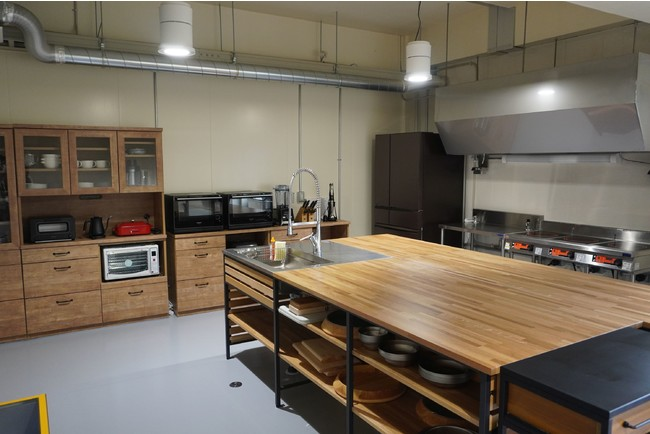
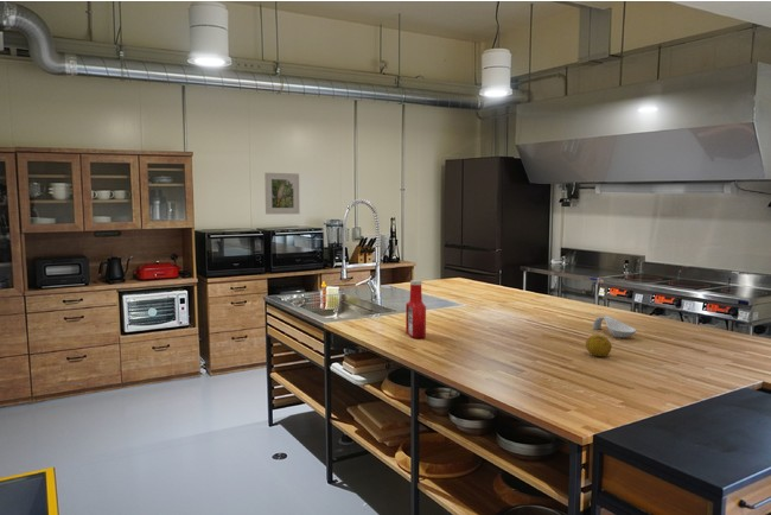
+ fruit (598, 344)
+ soap bottle (415, 307)
+ spoon rest (612, 325)
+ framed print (282, 193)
